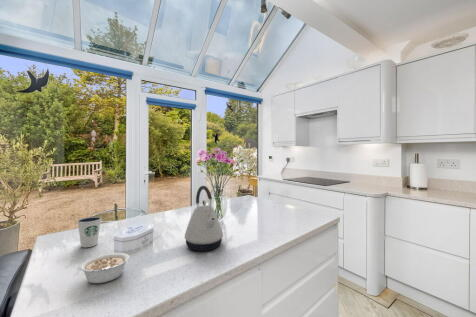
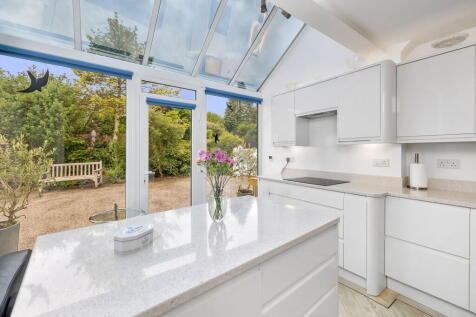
- legume (107, 266)
- dixie cup (89, 232)
- kettle (204, 215)
